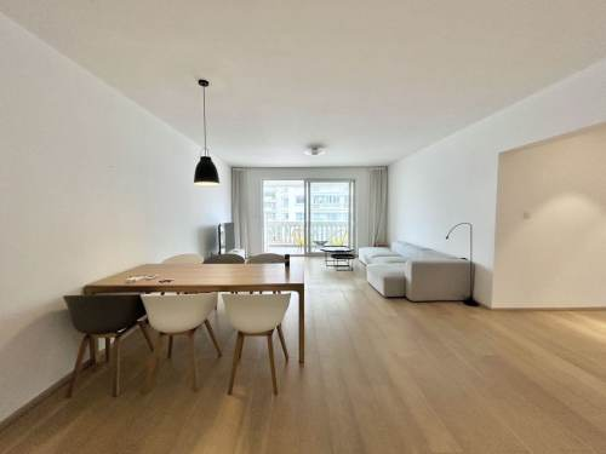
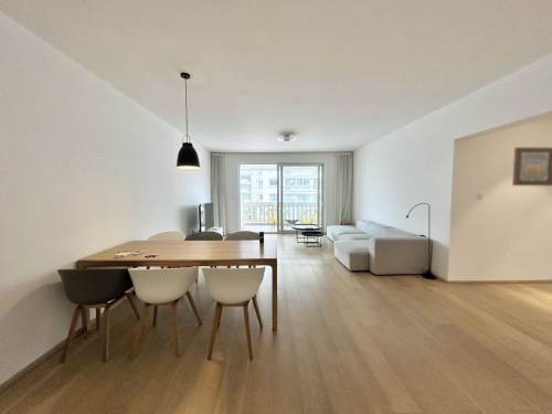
+ wall art (533, 167)
